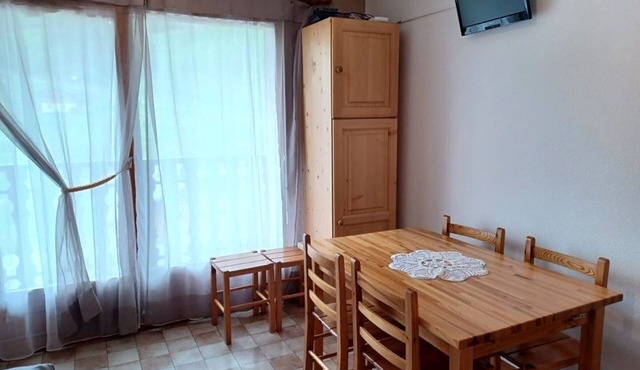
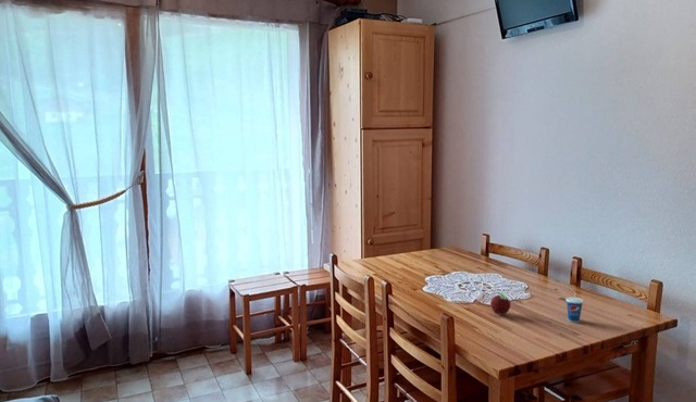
+ cup (574, 304)
+ fruit (501, 301)
